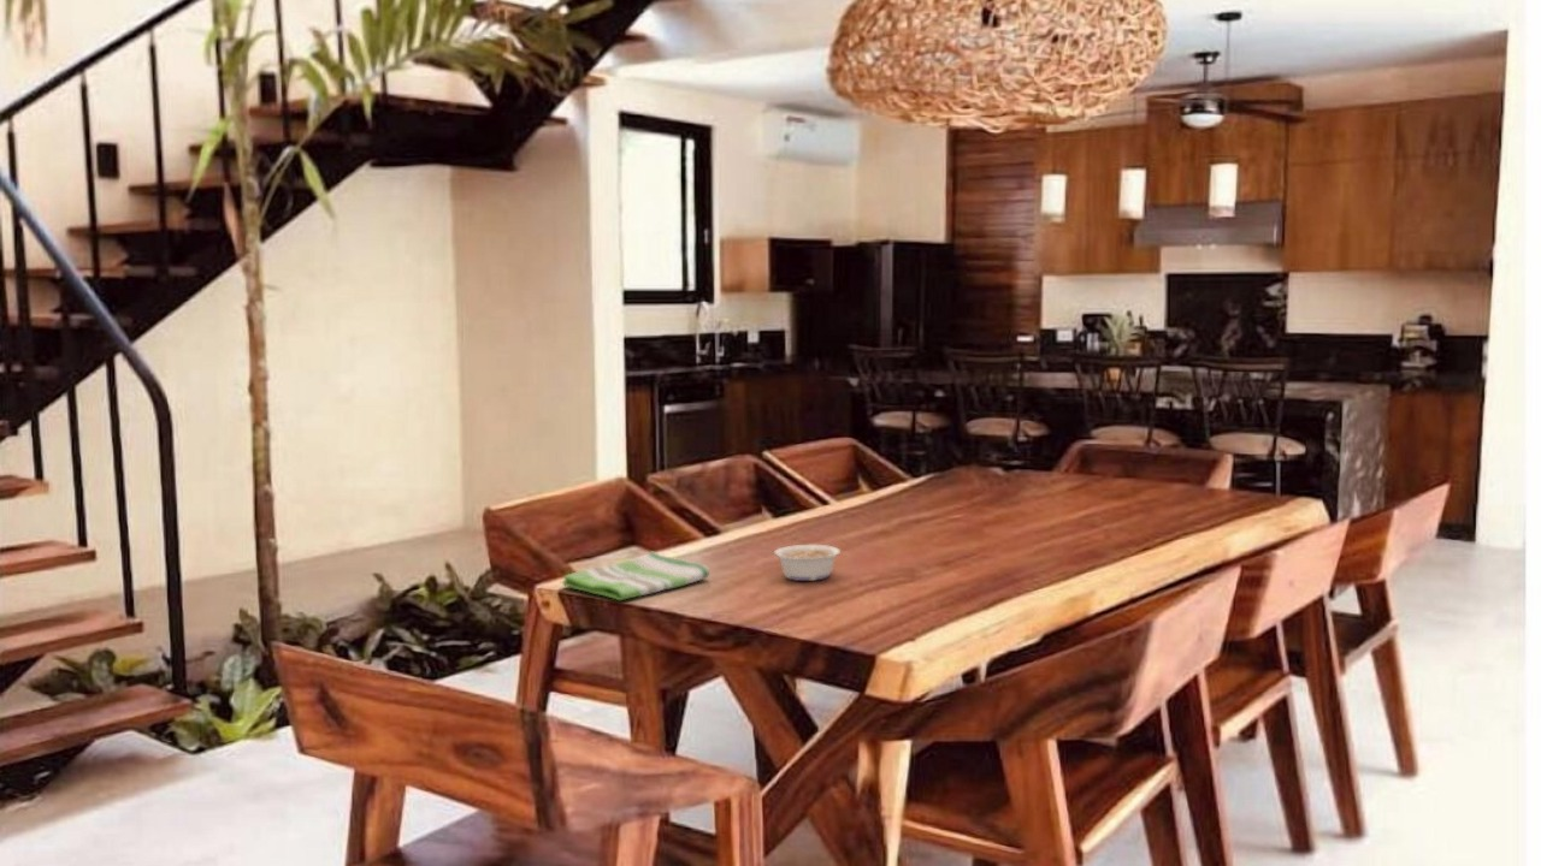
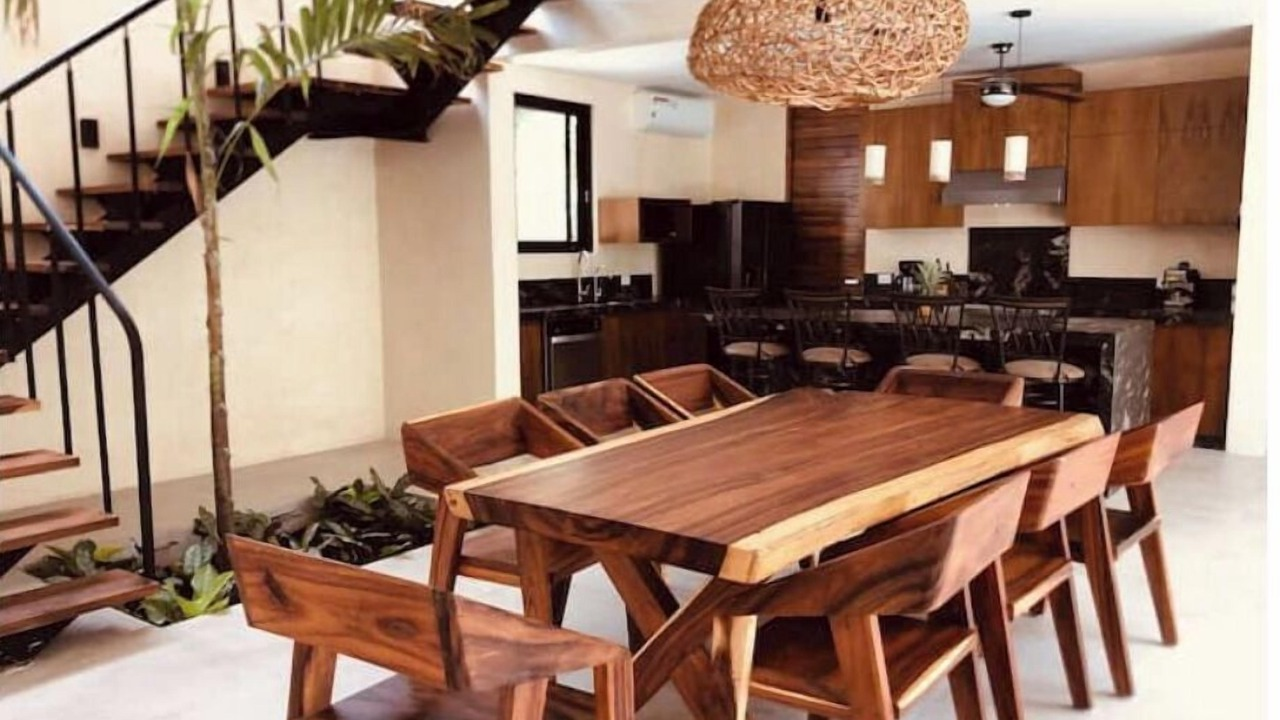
- dish towel (637, 574)
- legume (805, 560)
